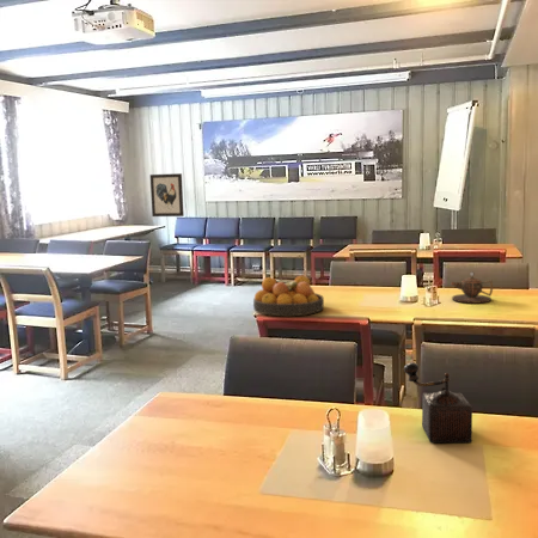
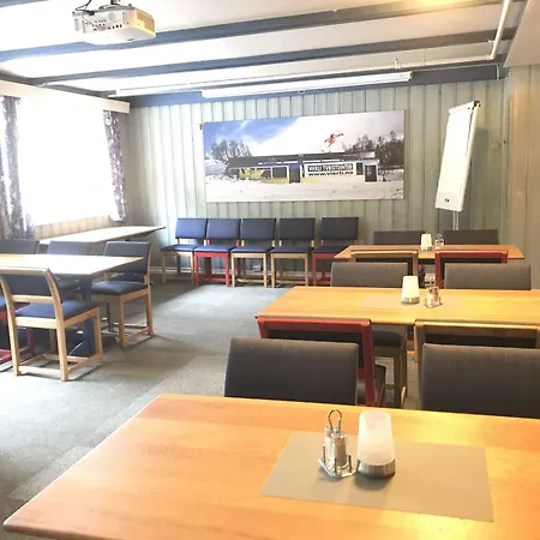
- fruit bowl (288, 293)
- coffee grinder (435, 401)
- teapot (471, 286)
- wall art (166, 195)
